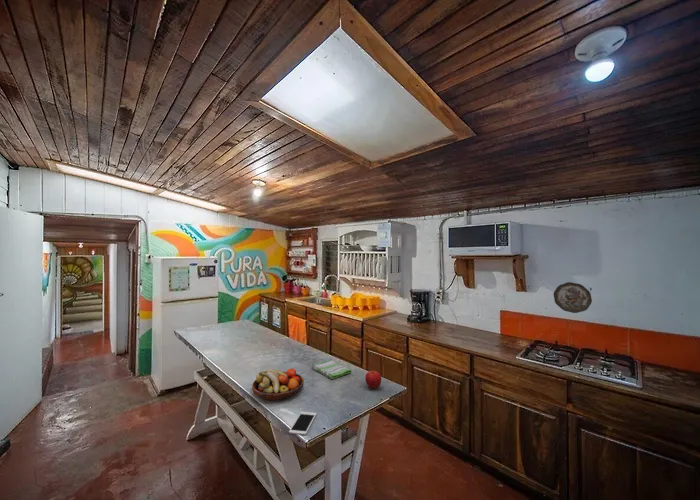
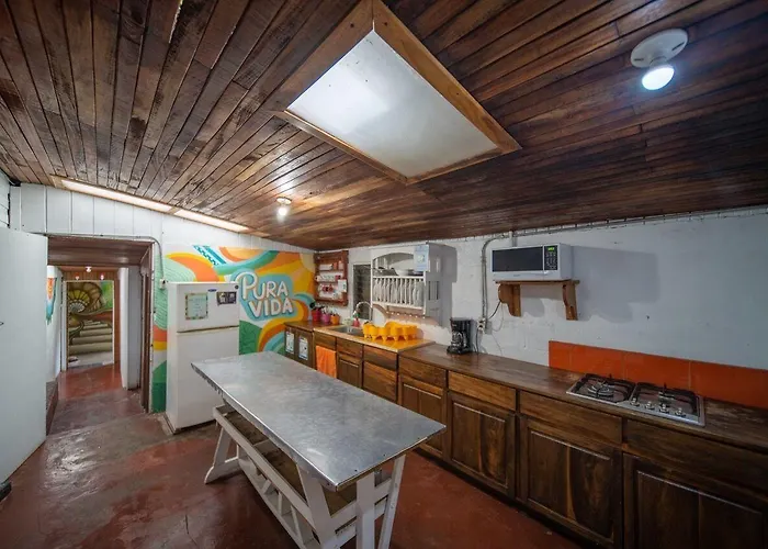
- fruit bowl (278, 380)
- fruit (373, 379)
- cell phone (303, 422)
- decorative plate (572, 297)
- dish towel (331, 368)
